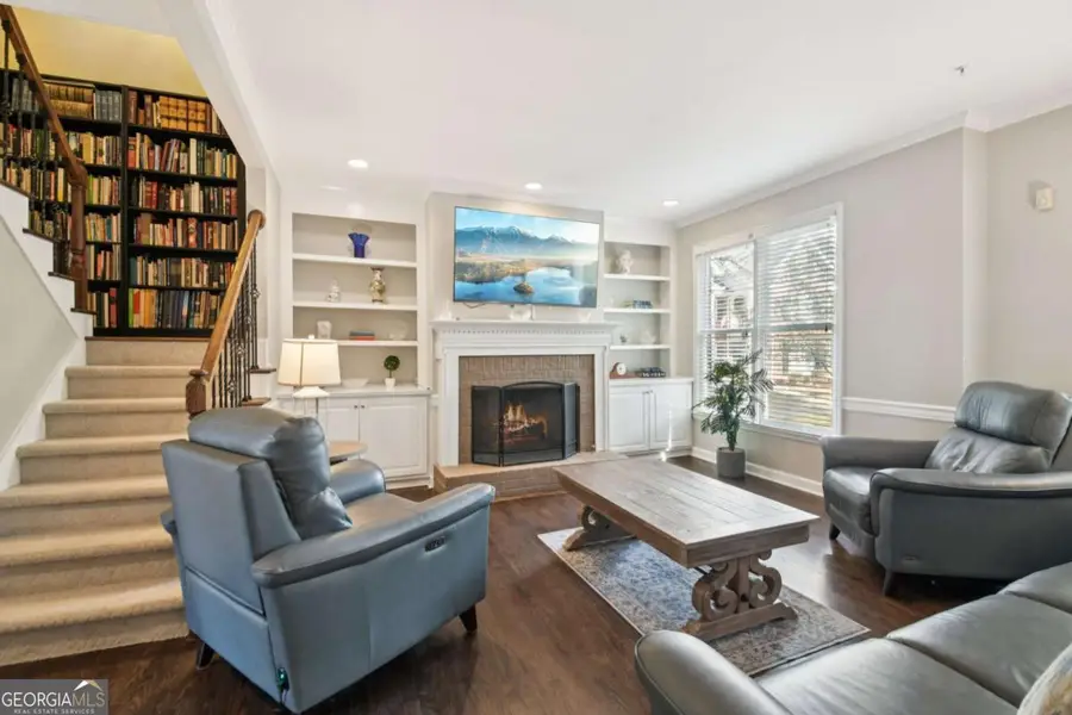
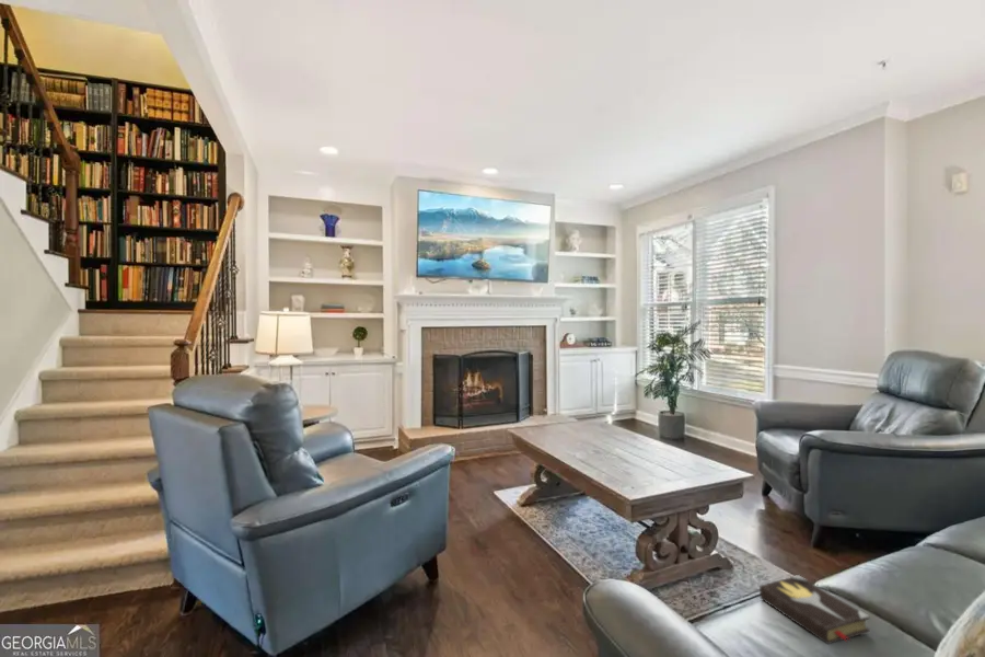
+ hardback book (811, 606)
